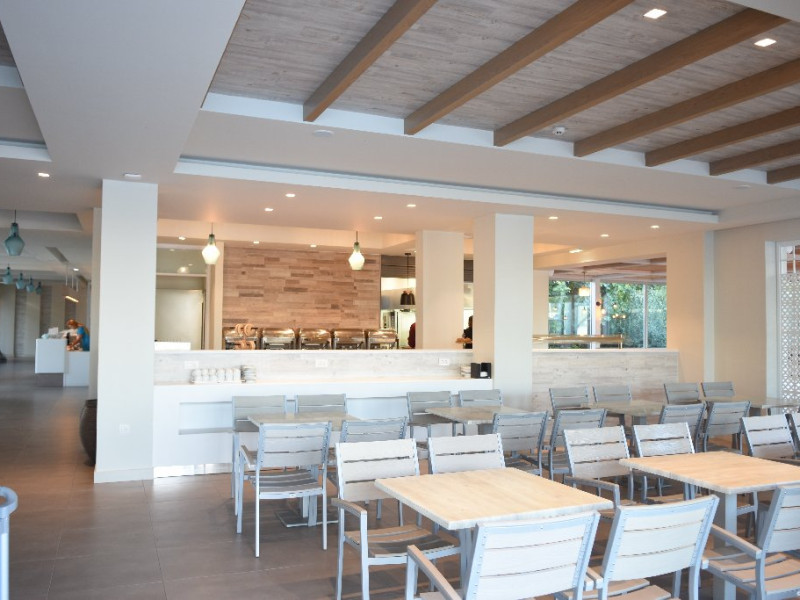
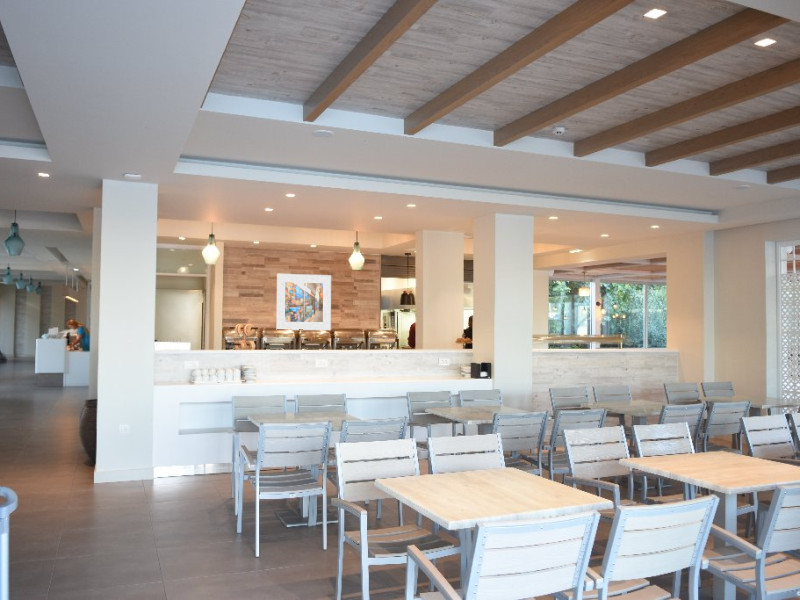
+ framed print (304, 302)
